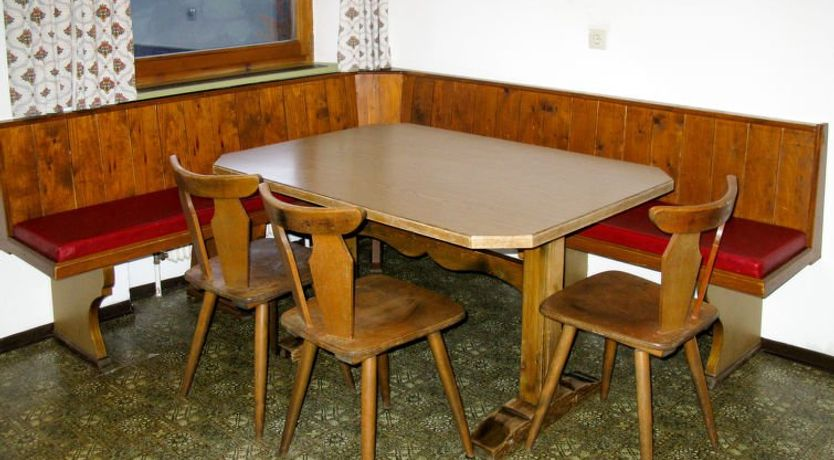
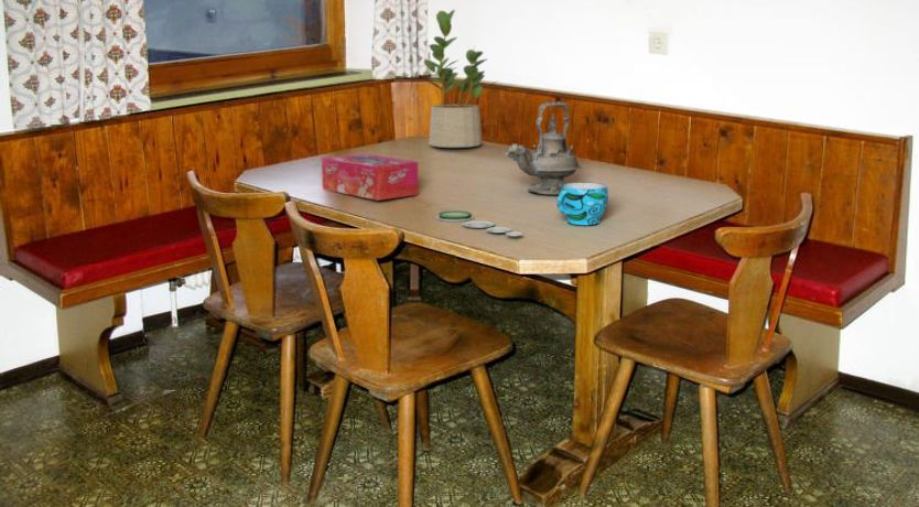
+ tissue box (369, 175)
+ teapot (540, 148)
+ cup (582, 204)
+ potted plant (463, 79)
+ plate (479, 223)
